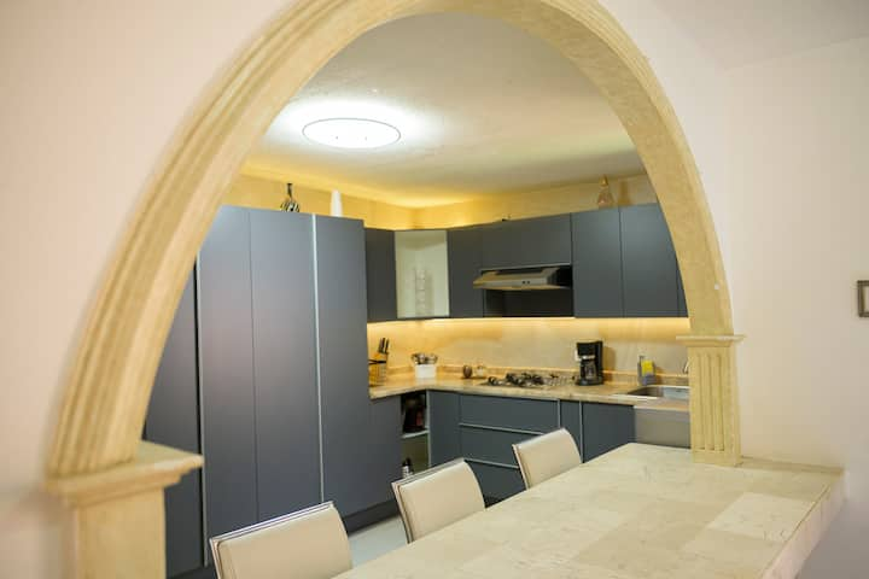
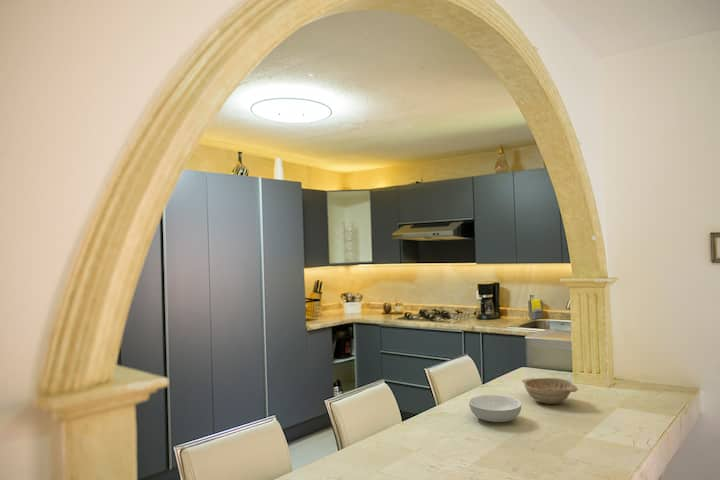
+ serving bowl (495, 410)
+ decorative bowl (548, 391)
